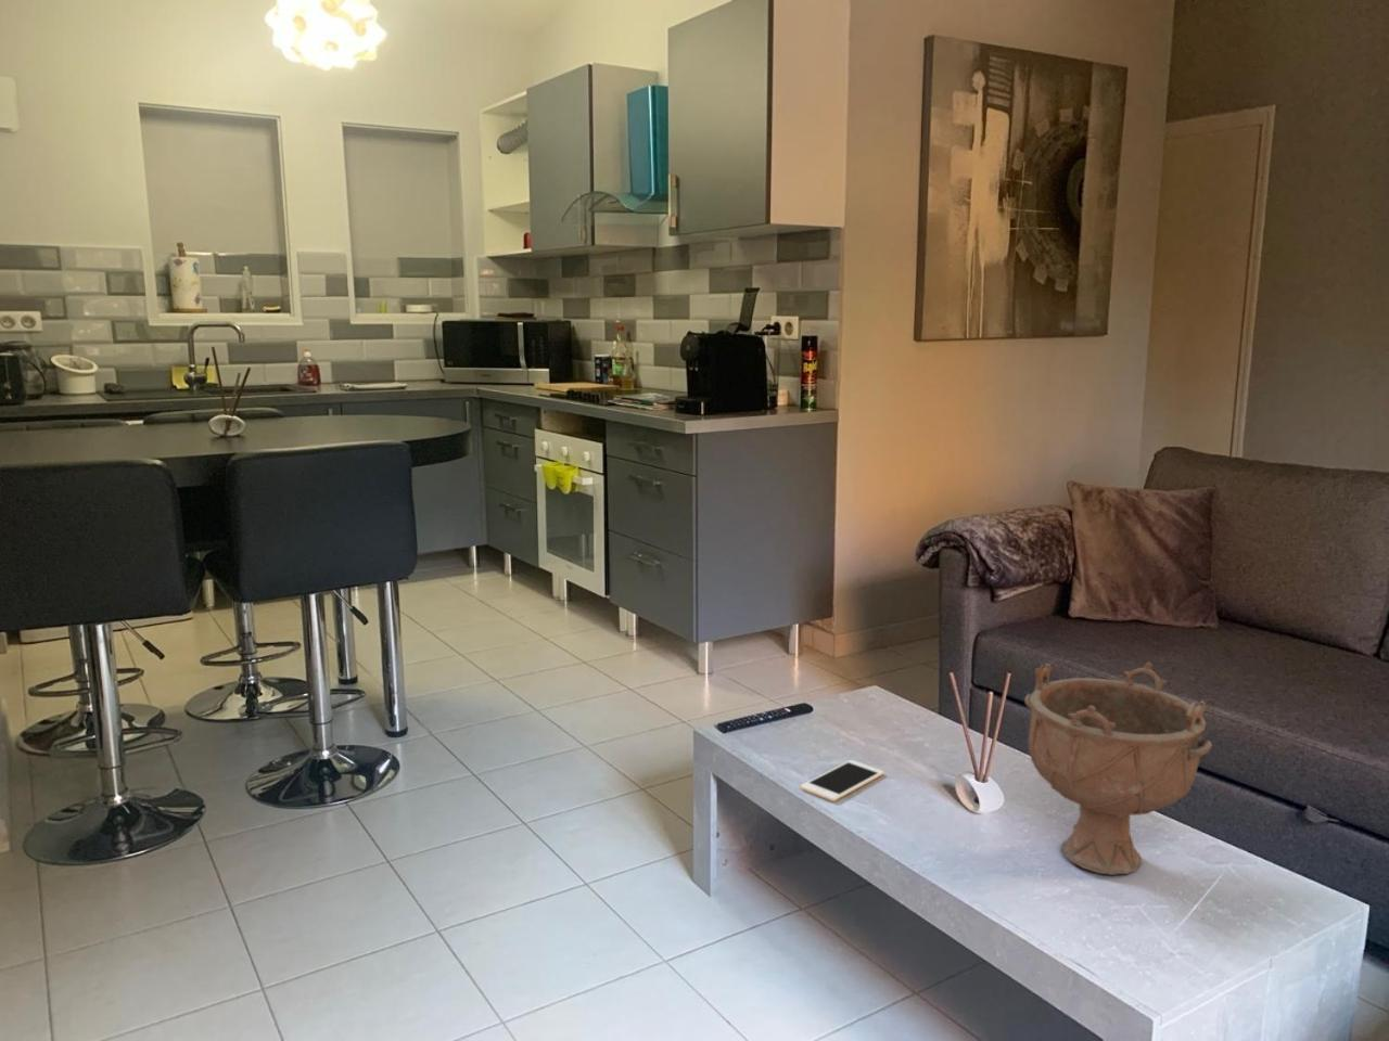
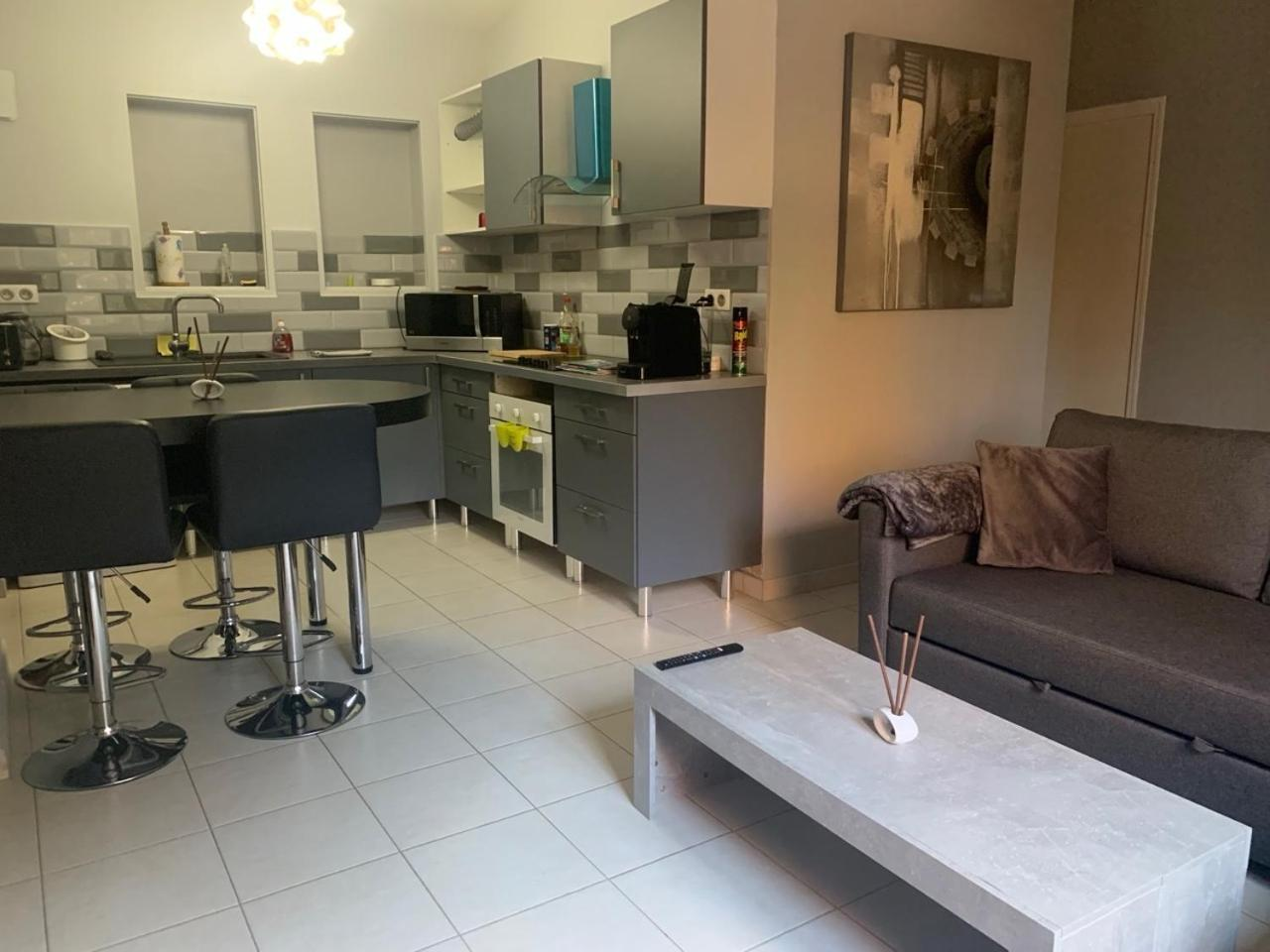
- decorative bowl (1109, 771)
- cell phone (842, 780)
